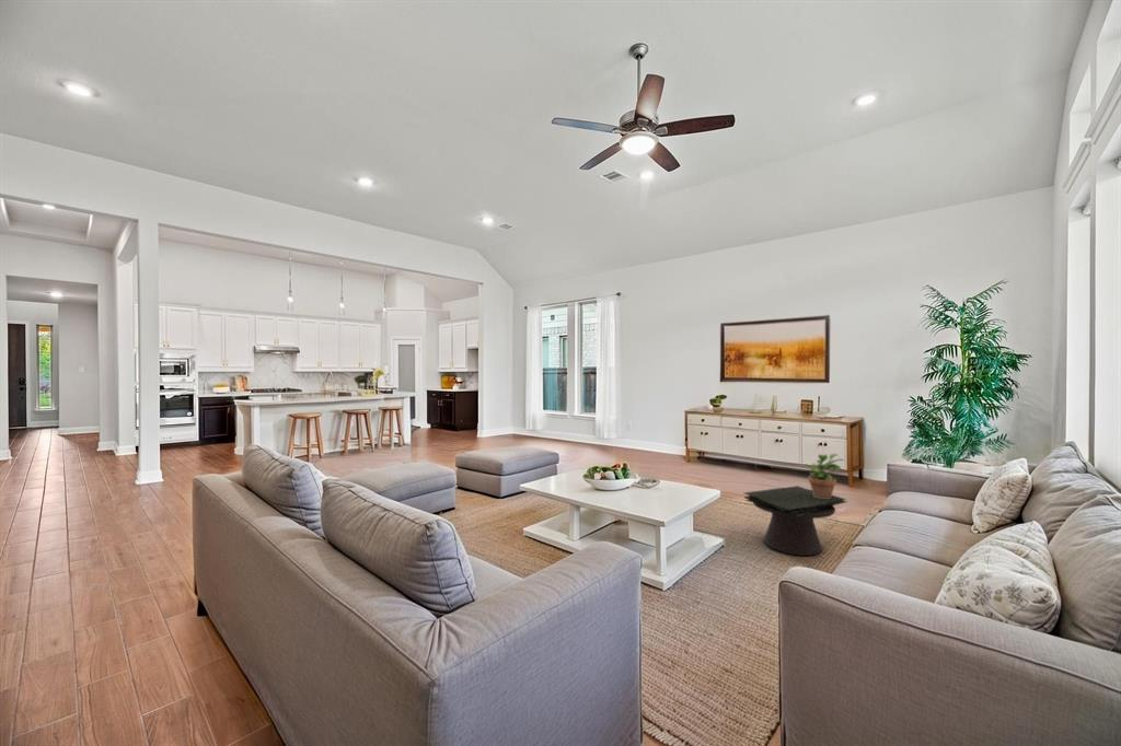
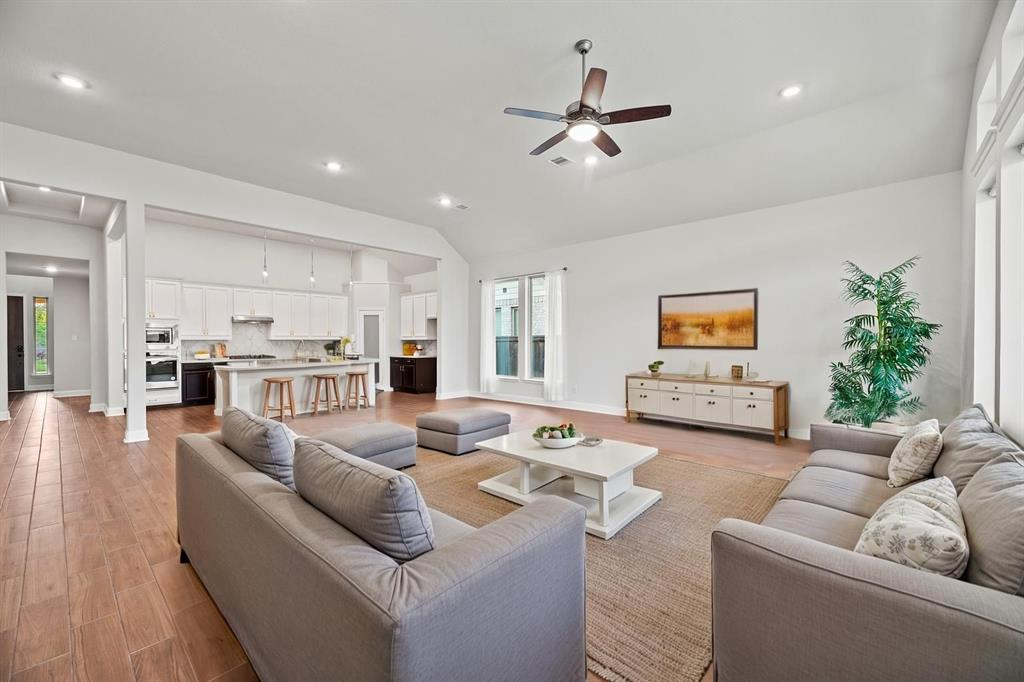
- side table (793, 520)
- potted plant (821, 477)
